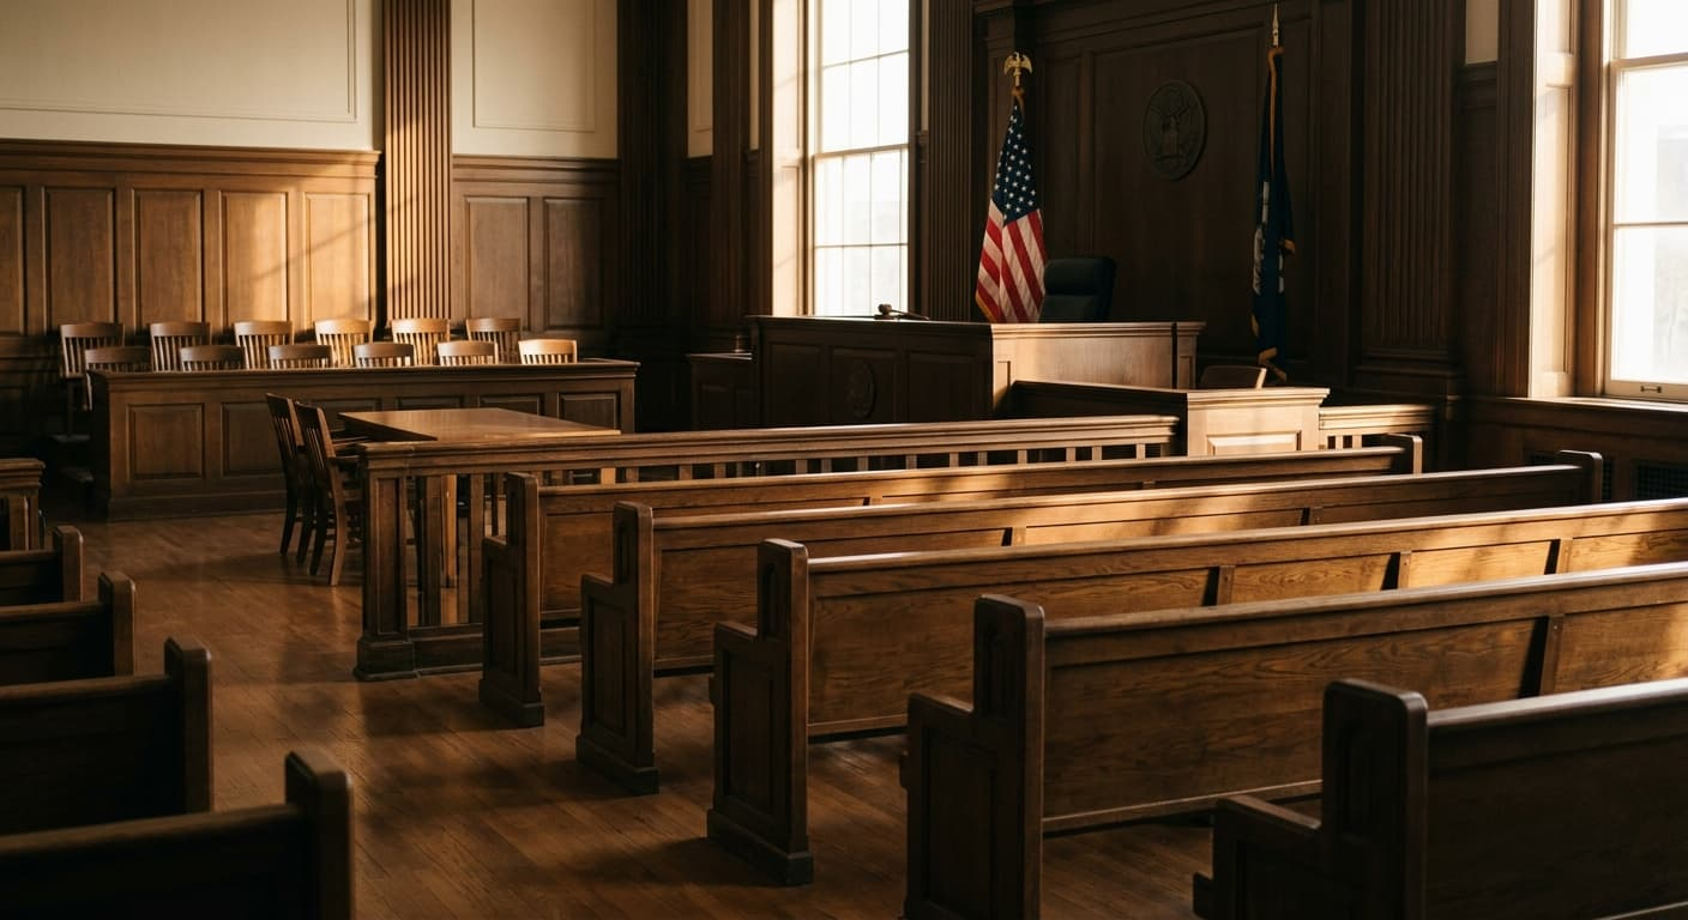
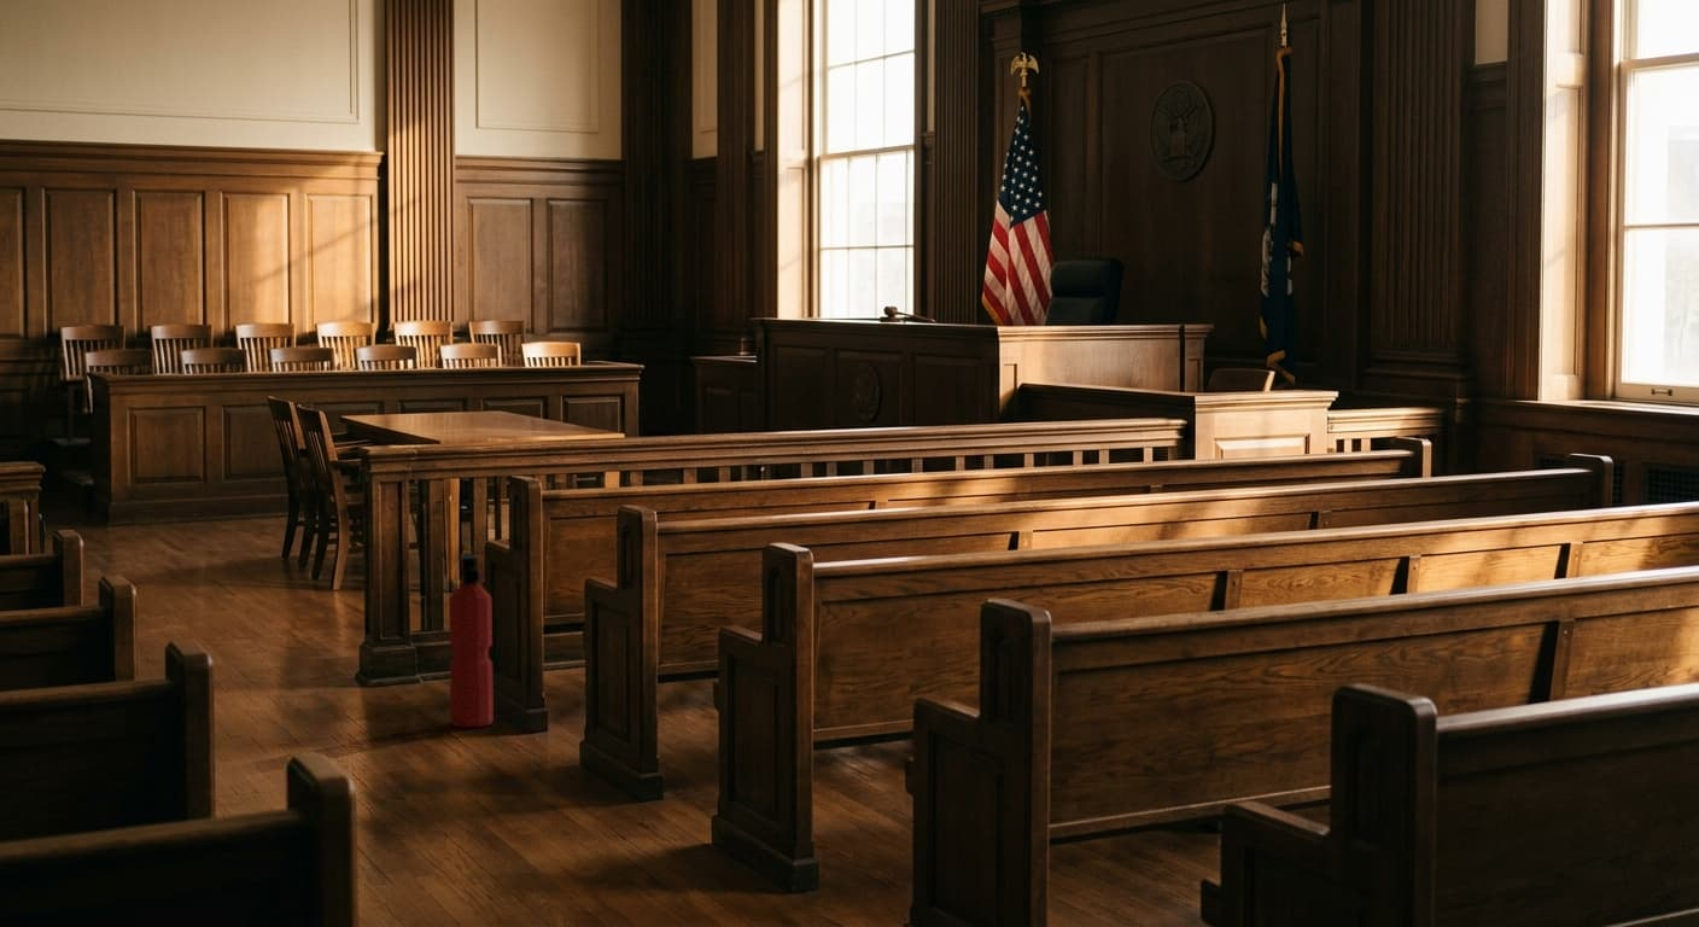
+ fire extinguisher (469, 639)
